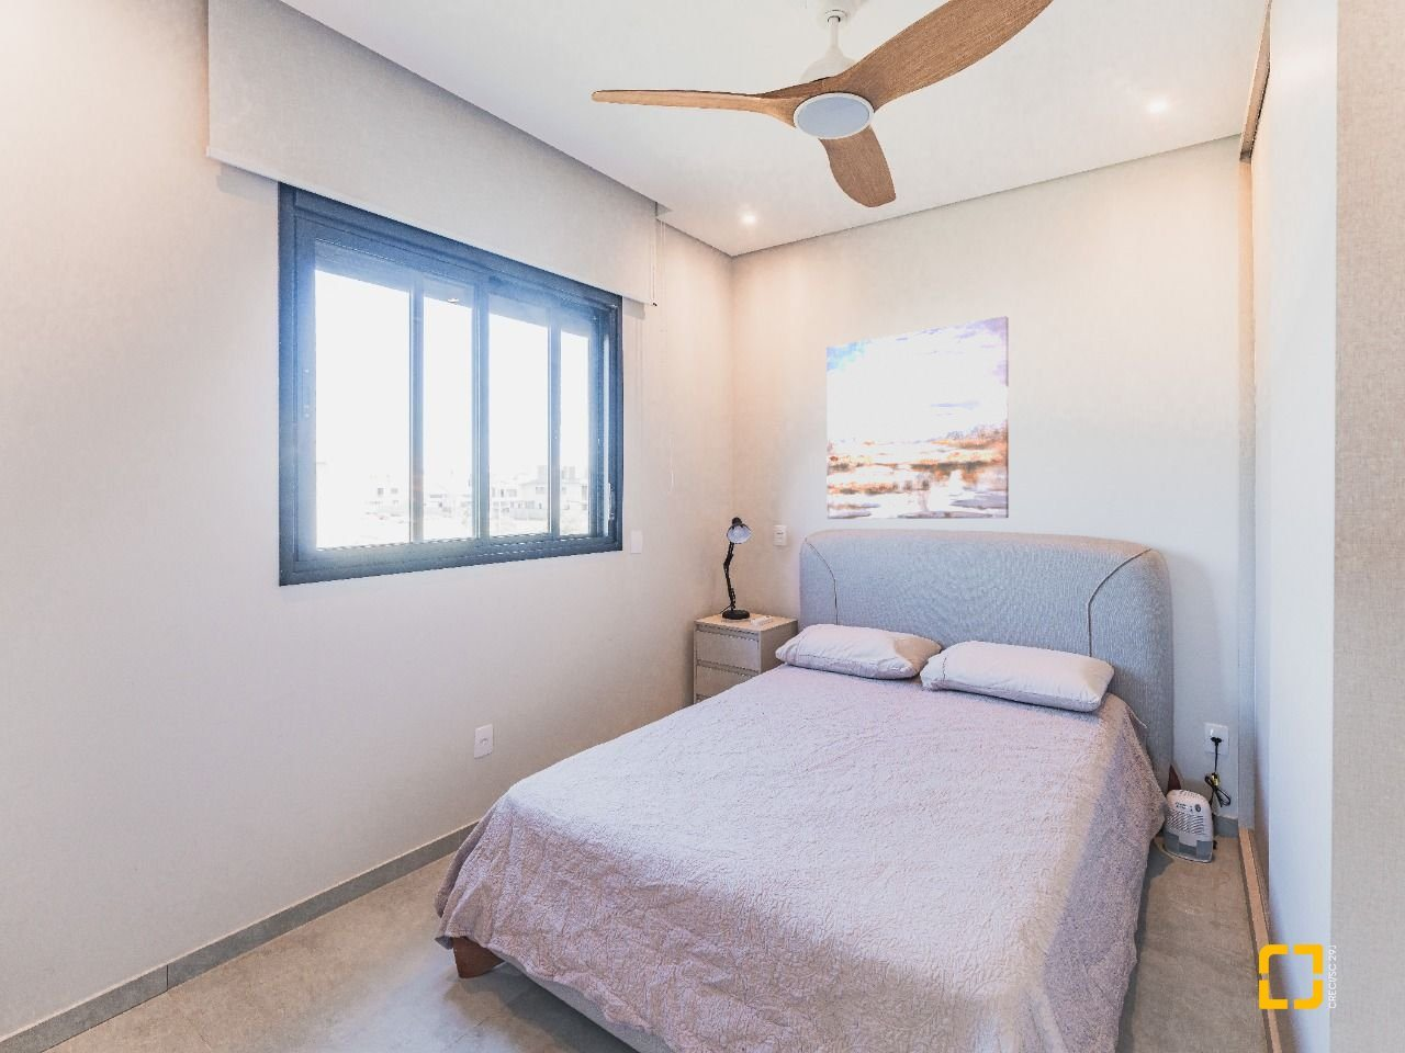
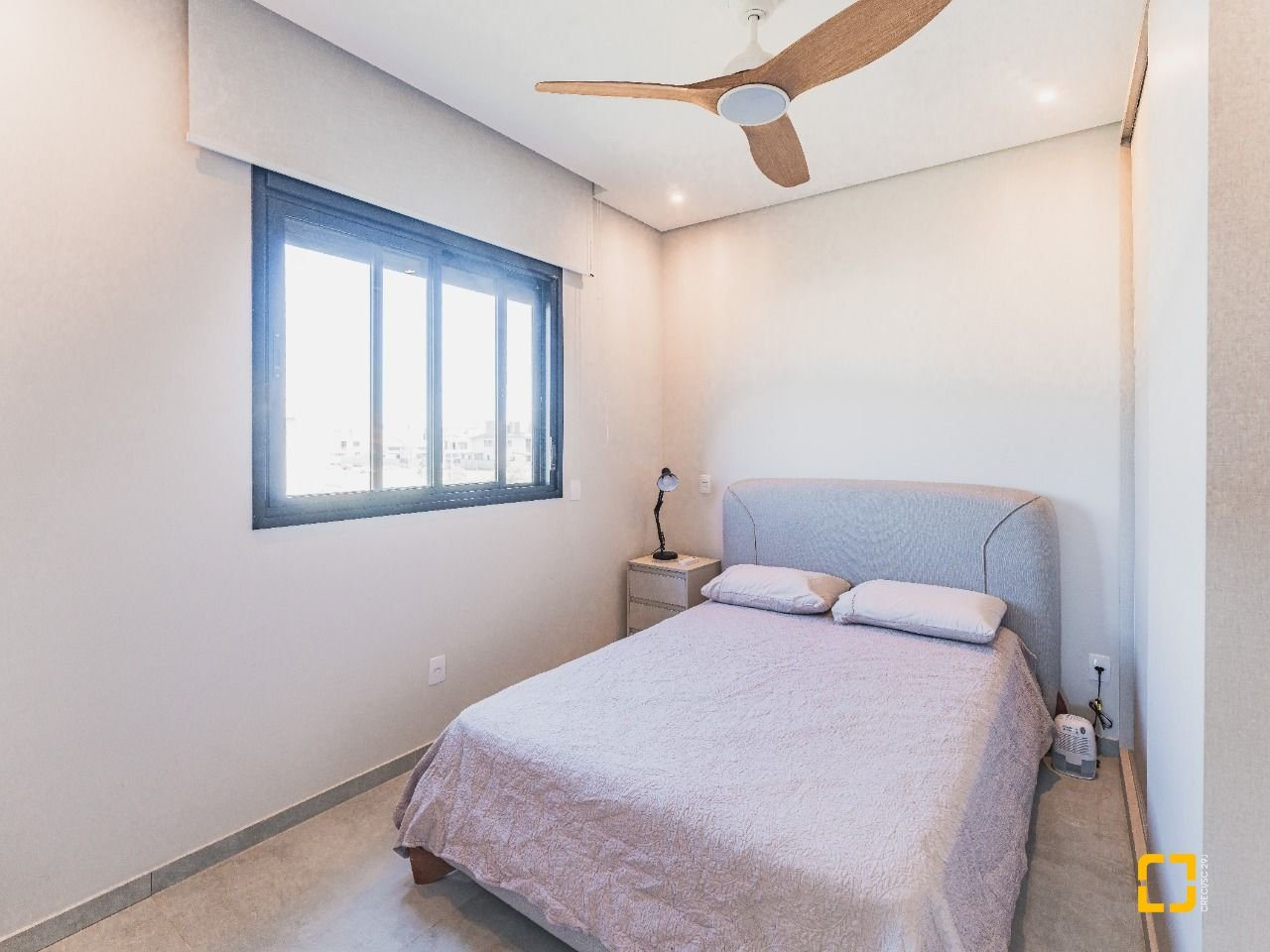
- wall art (910, 426)
